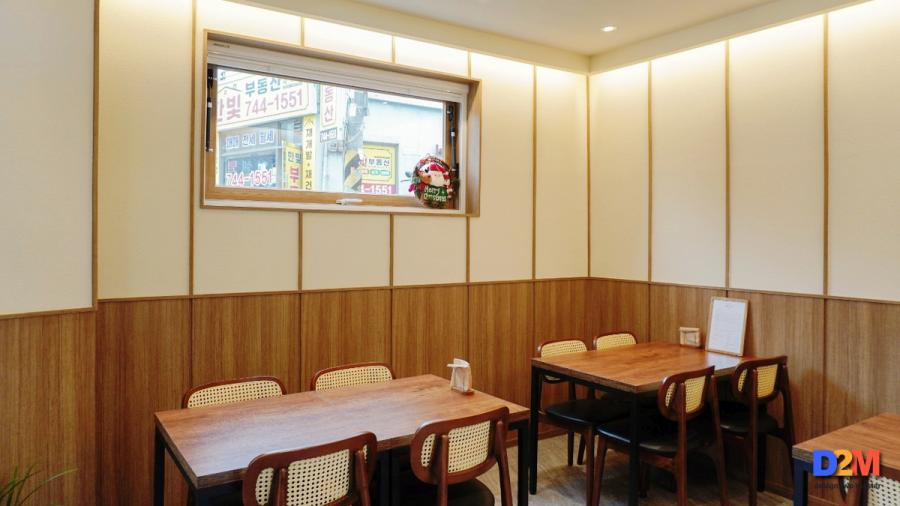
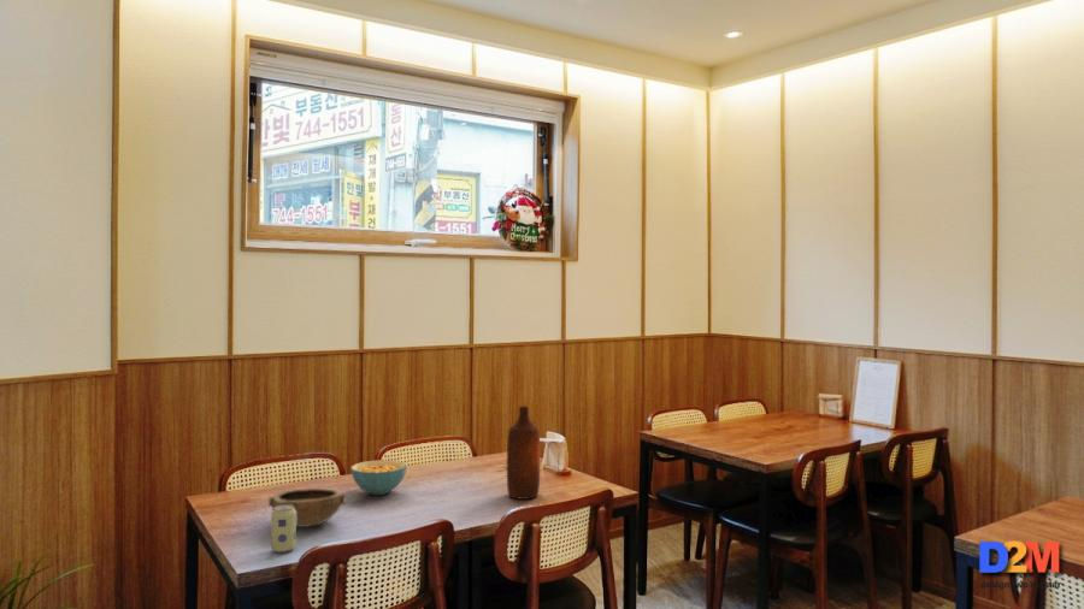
+ cereal bowl (378, 479)
+ bowl (307, 508)
+ beverage can (283, 528)
+ bottle (523, 450)
